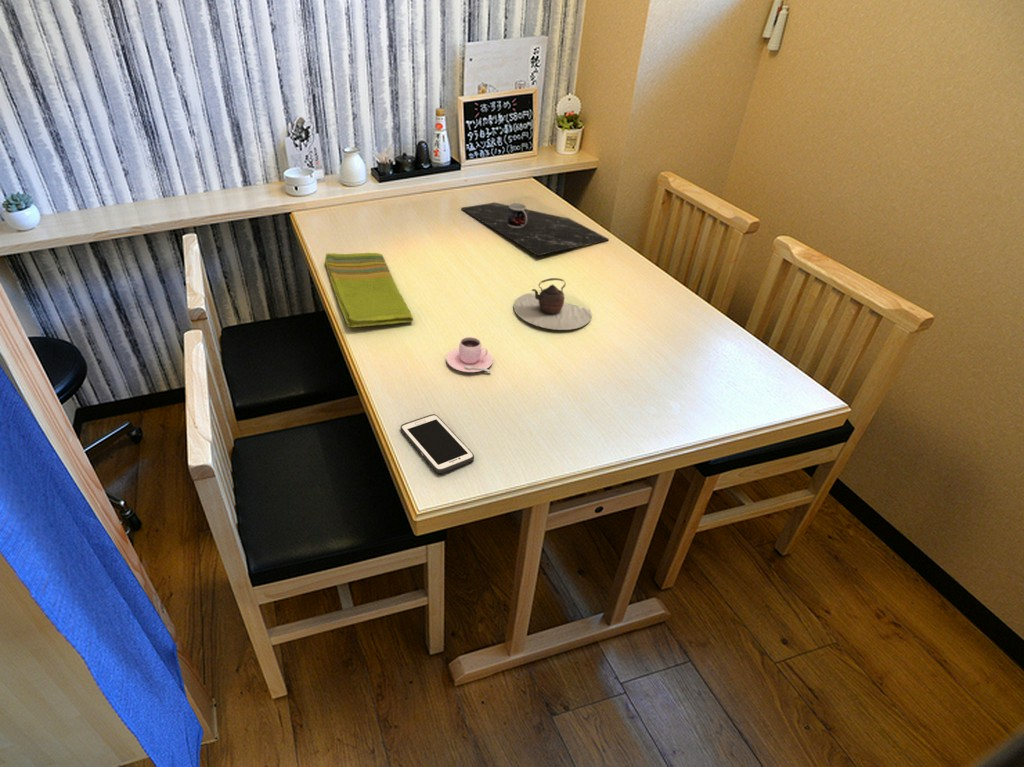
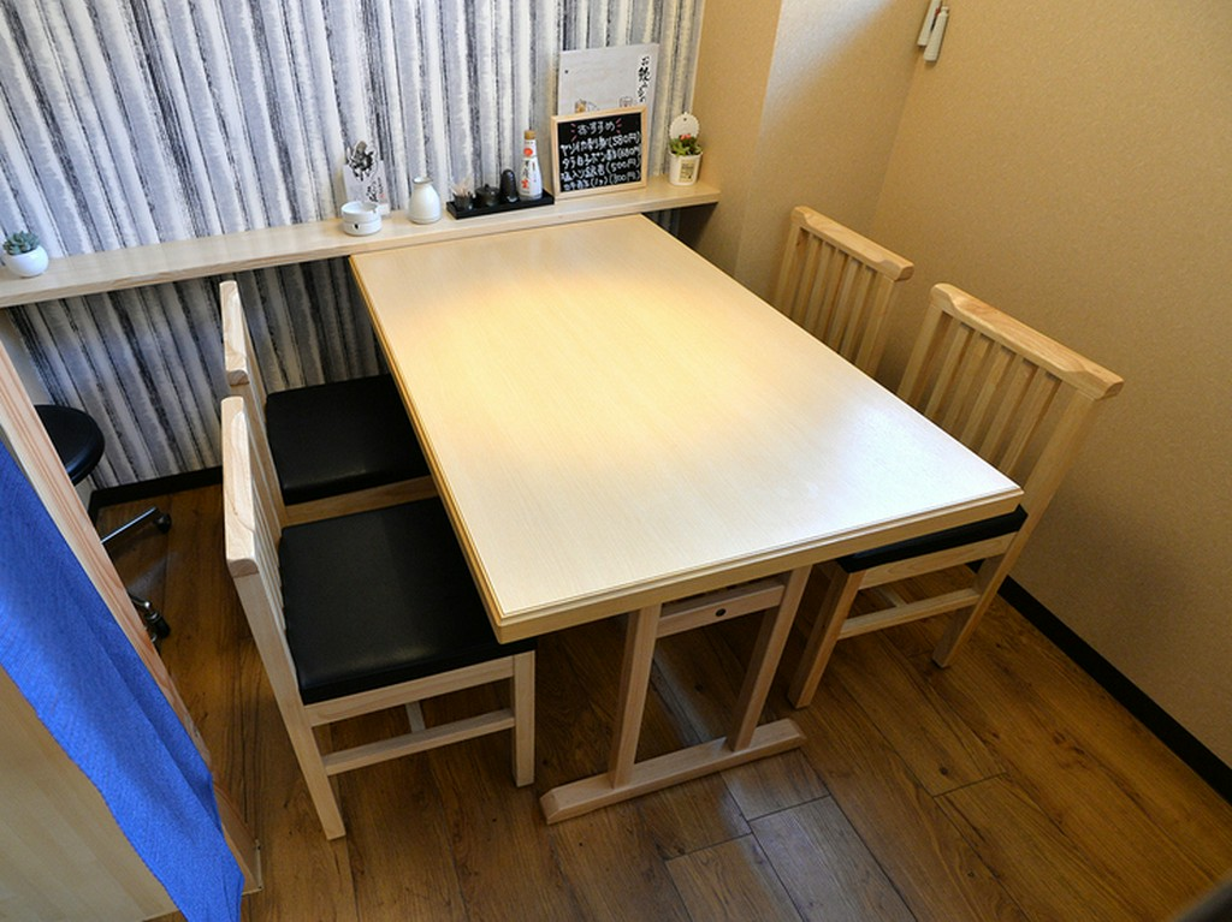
- cell phone (436, 442)
- teacup (471, 337)
- placemat (533, 214)
- teapot (554, 293)
- dish towel (366, 285)
